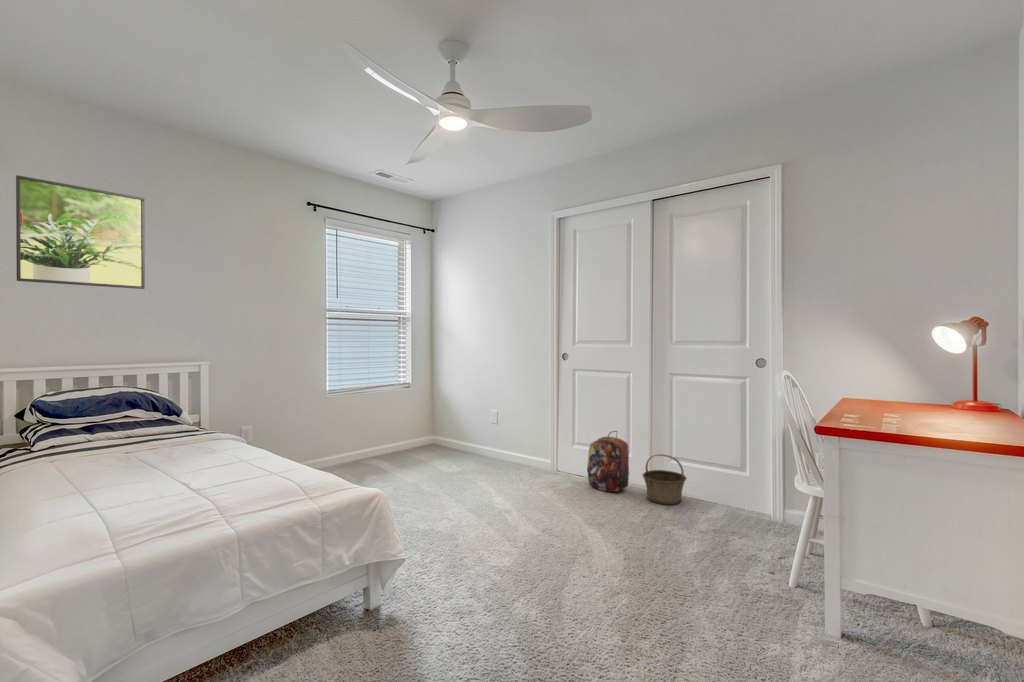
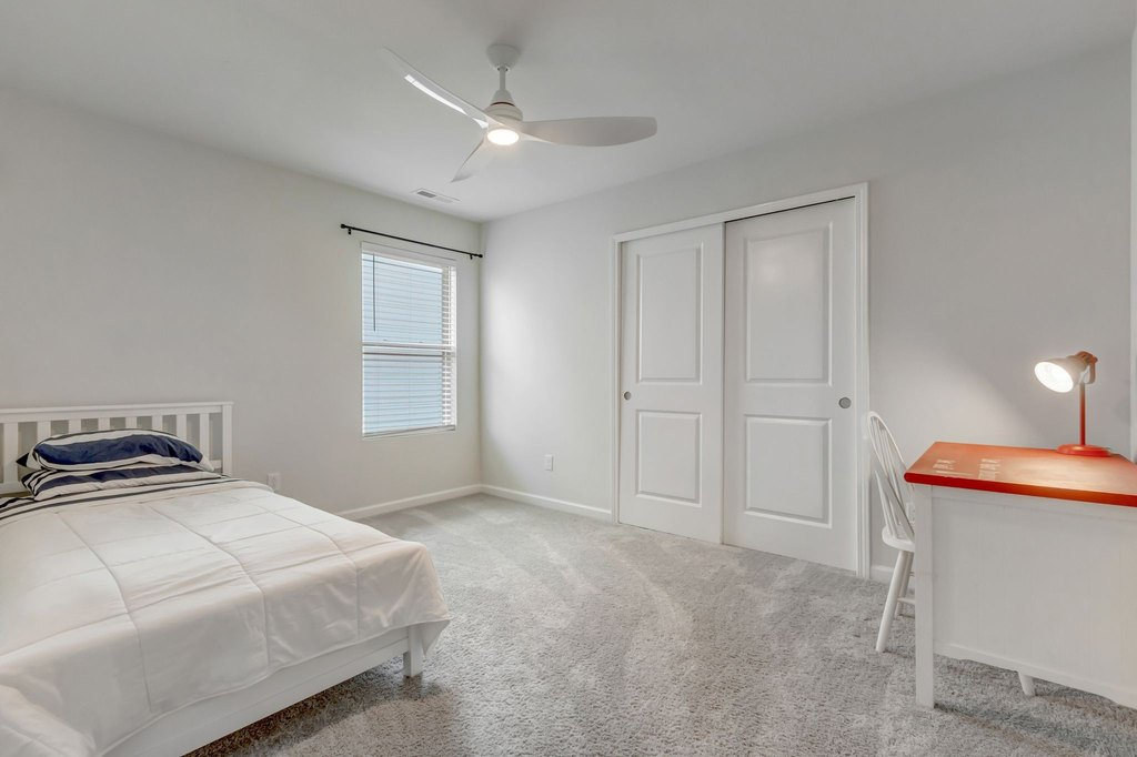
- basket (664, 477)
- backpack (608, 460)
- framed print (85, 236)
